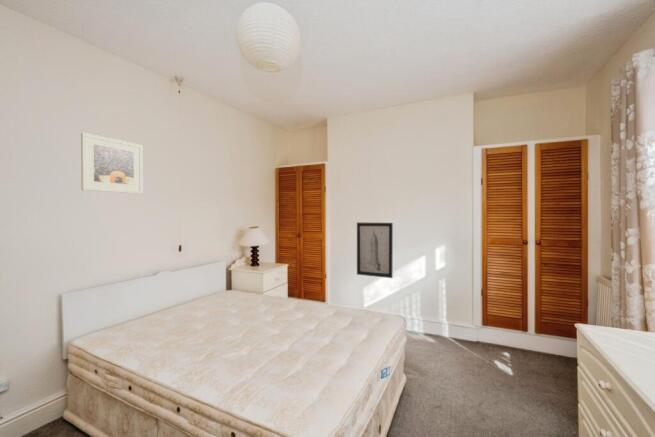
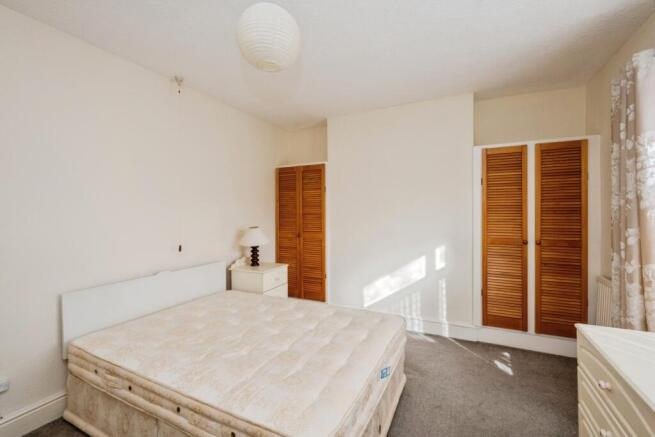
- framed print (114, 165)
- wall art (374, 249)
